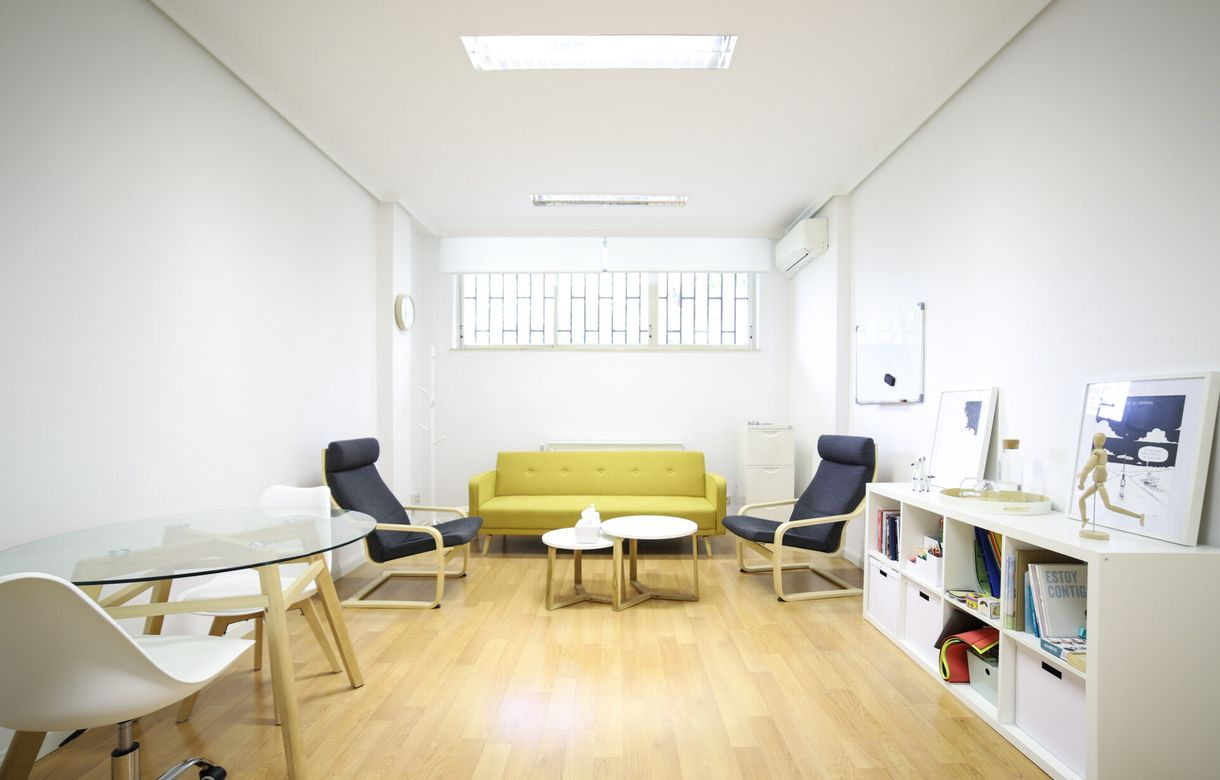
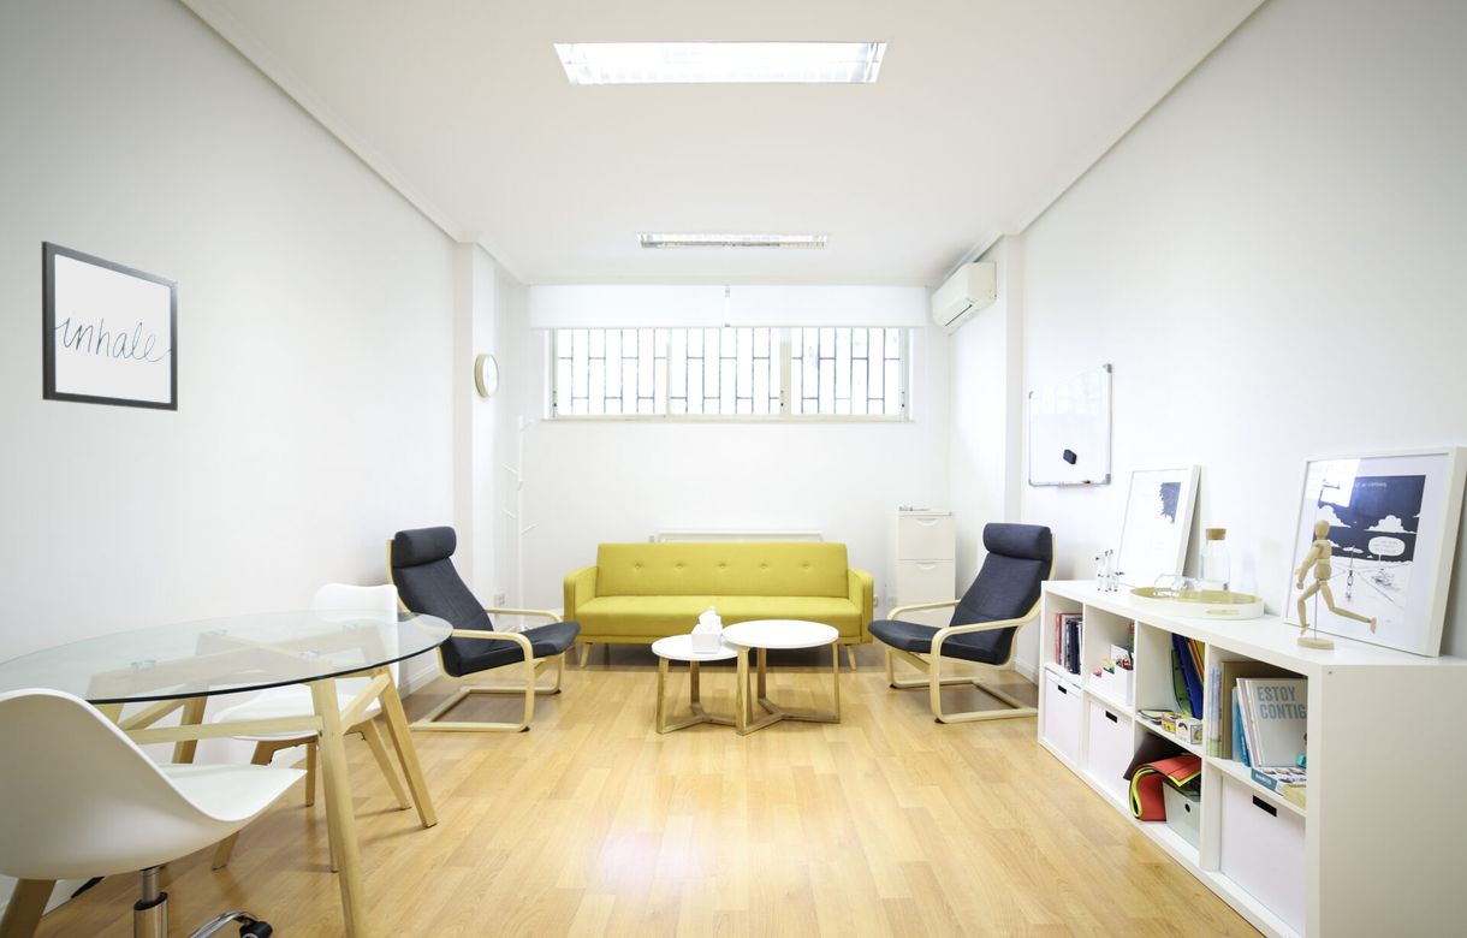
+ wall art (117, 334)
